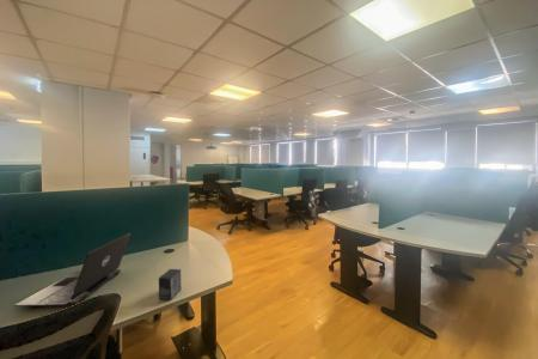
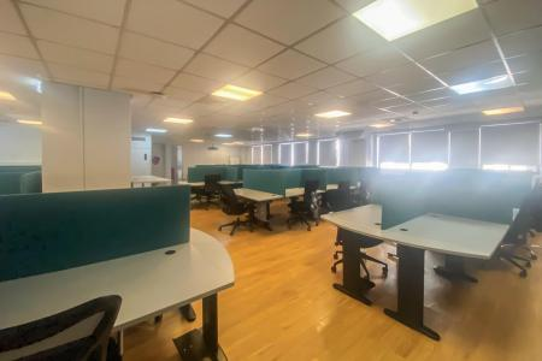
- small box (170, 282)
- laptop (82, 266)
